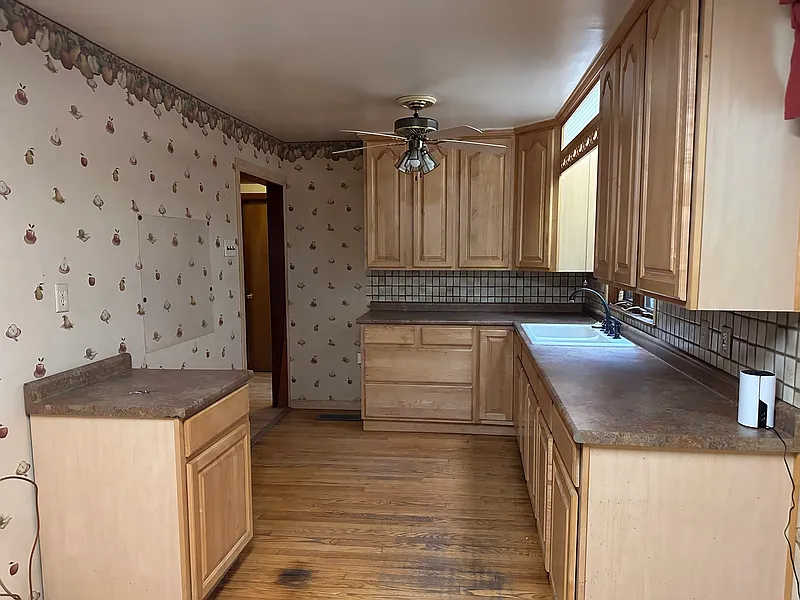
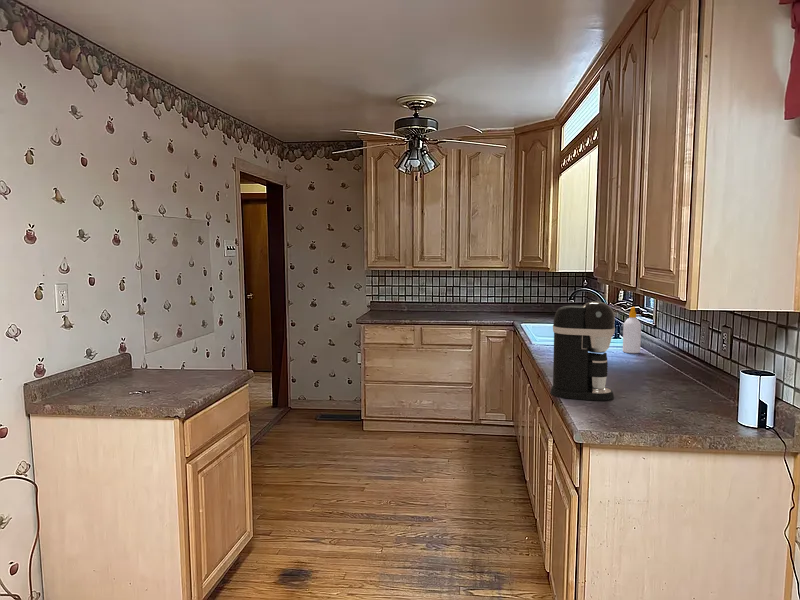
+ soap bottle (632, 329)
+ coffee maker (582, 348)
